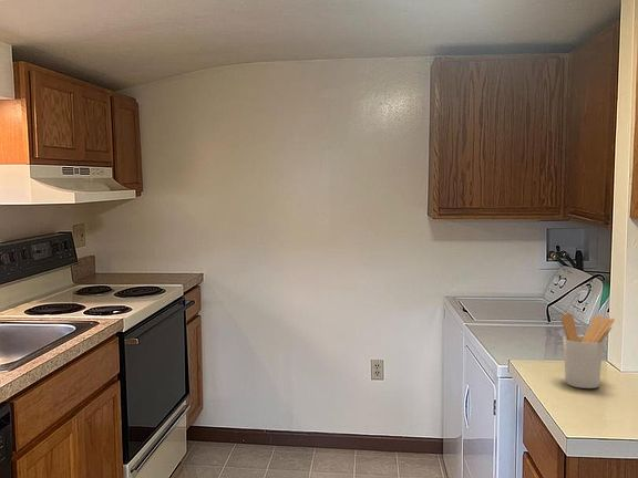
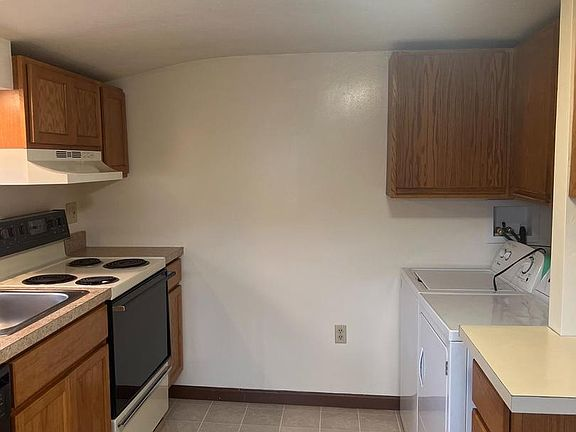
- utensil holder (588, 349)
